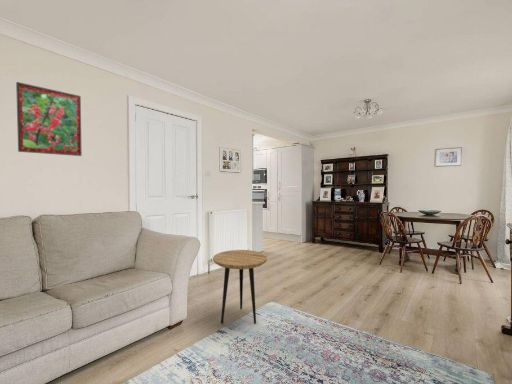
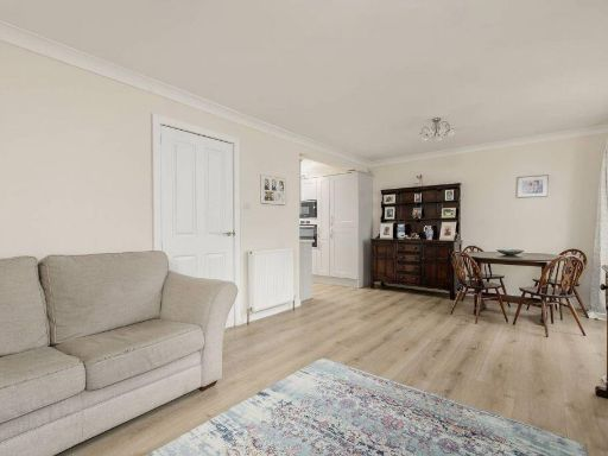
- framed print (51, 121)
- side table (240, 287)
